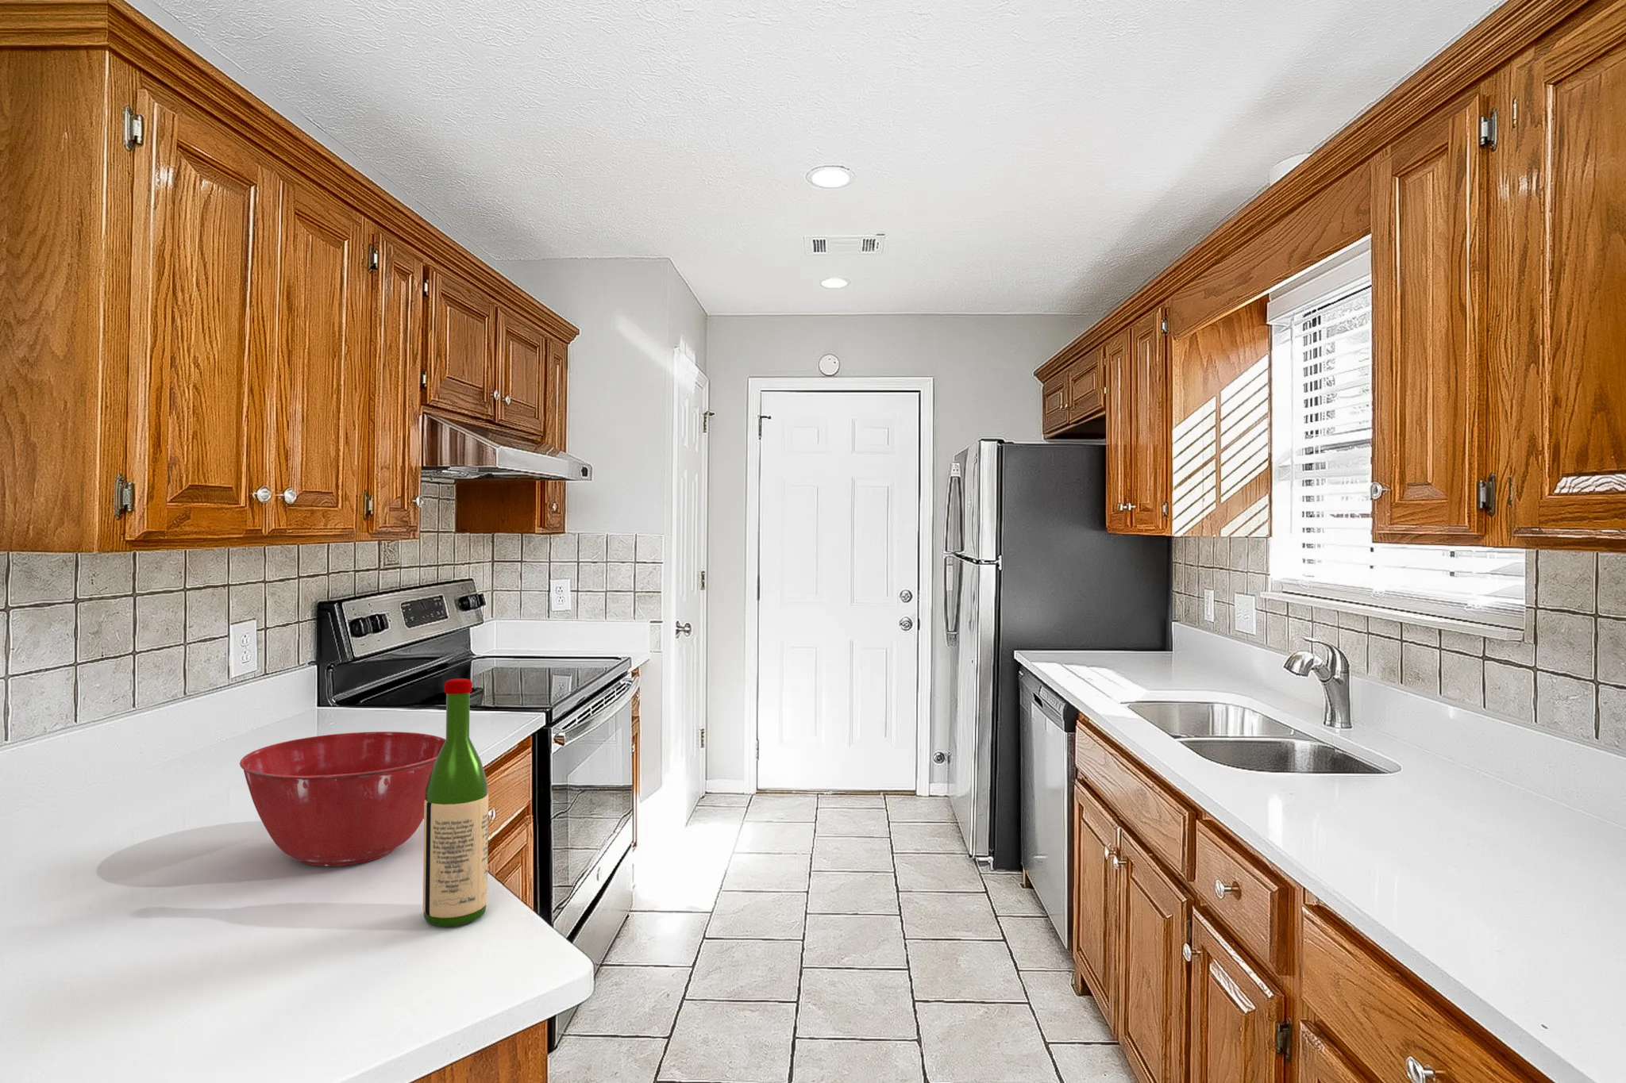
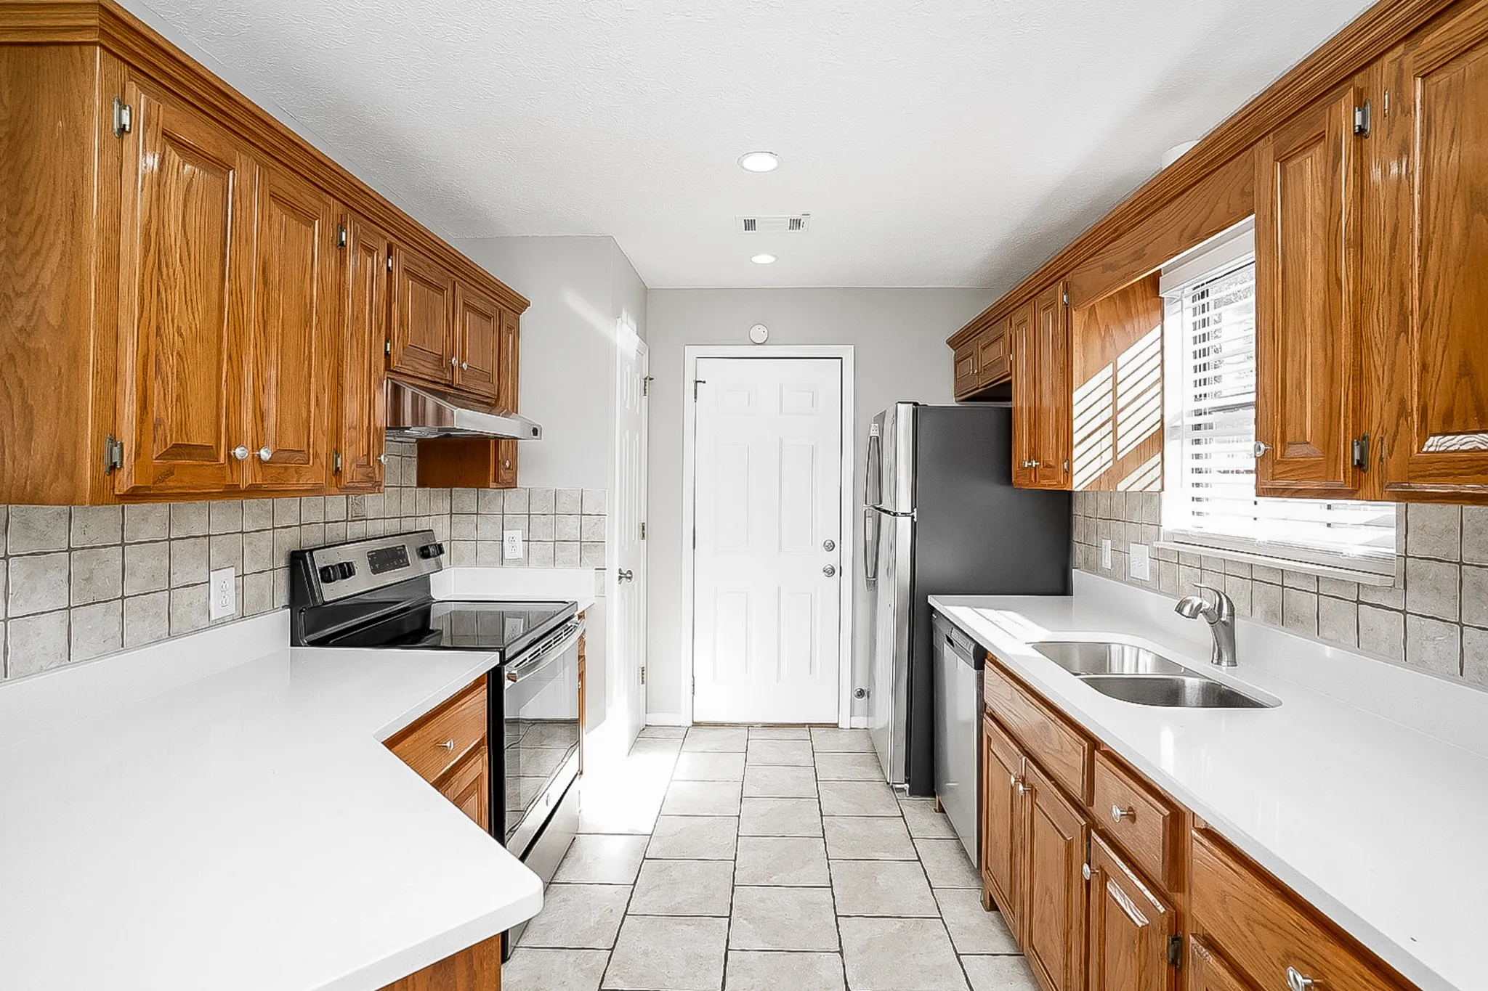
- wine bottle (457, 798)
- mixing bowl (351, 800)
